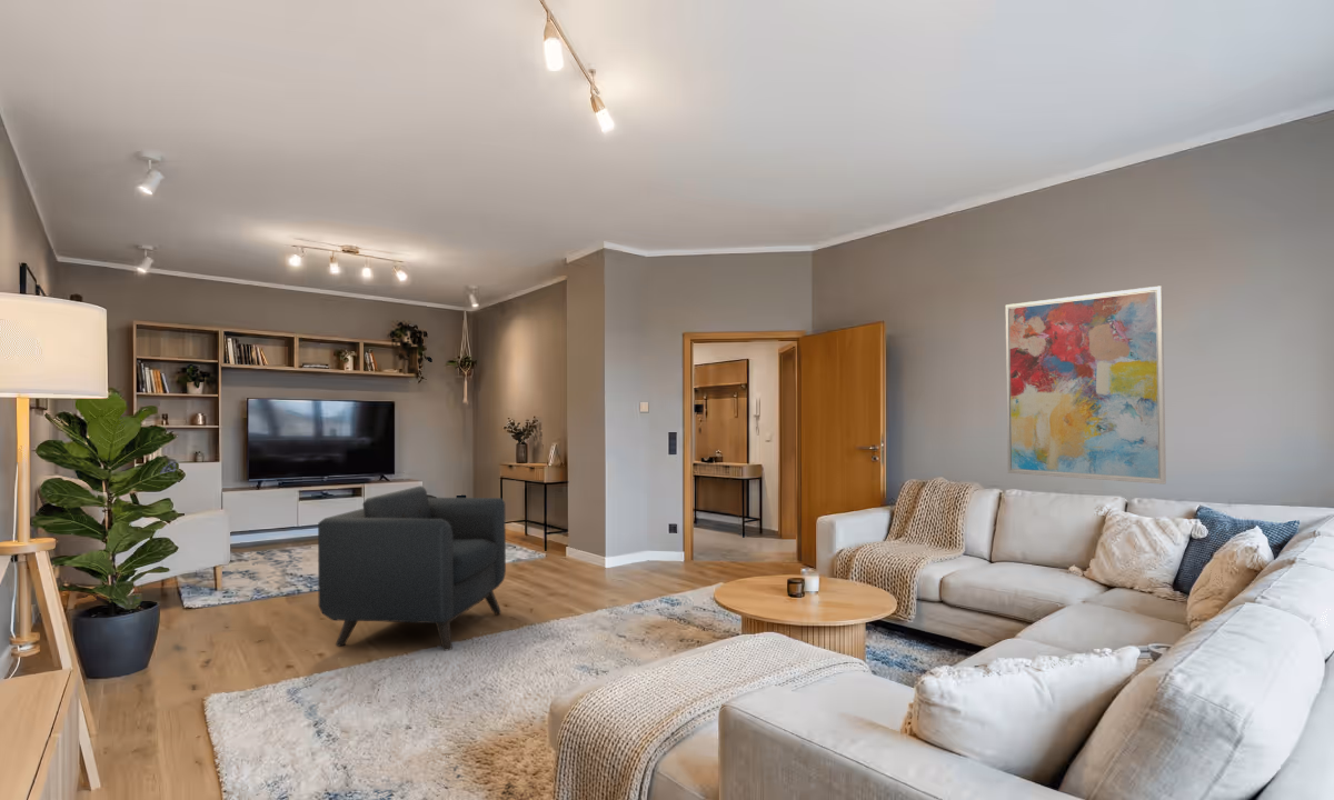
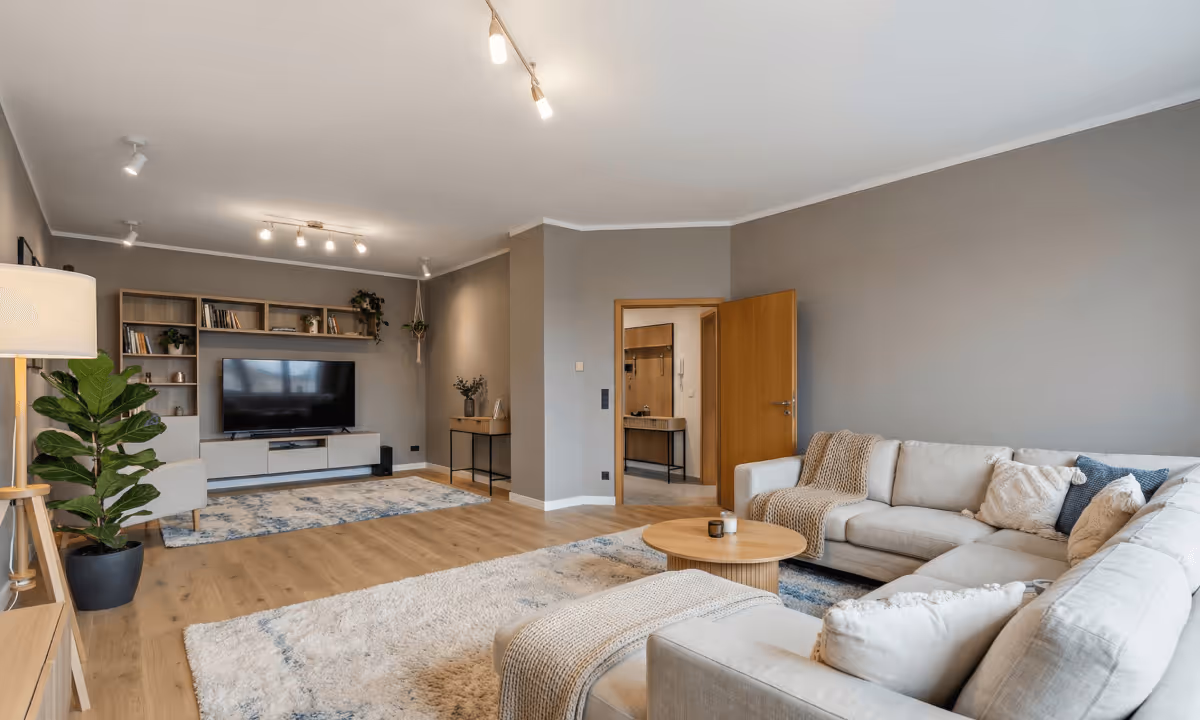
- wall art (1078, 387)
- armchair (424, 559)
